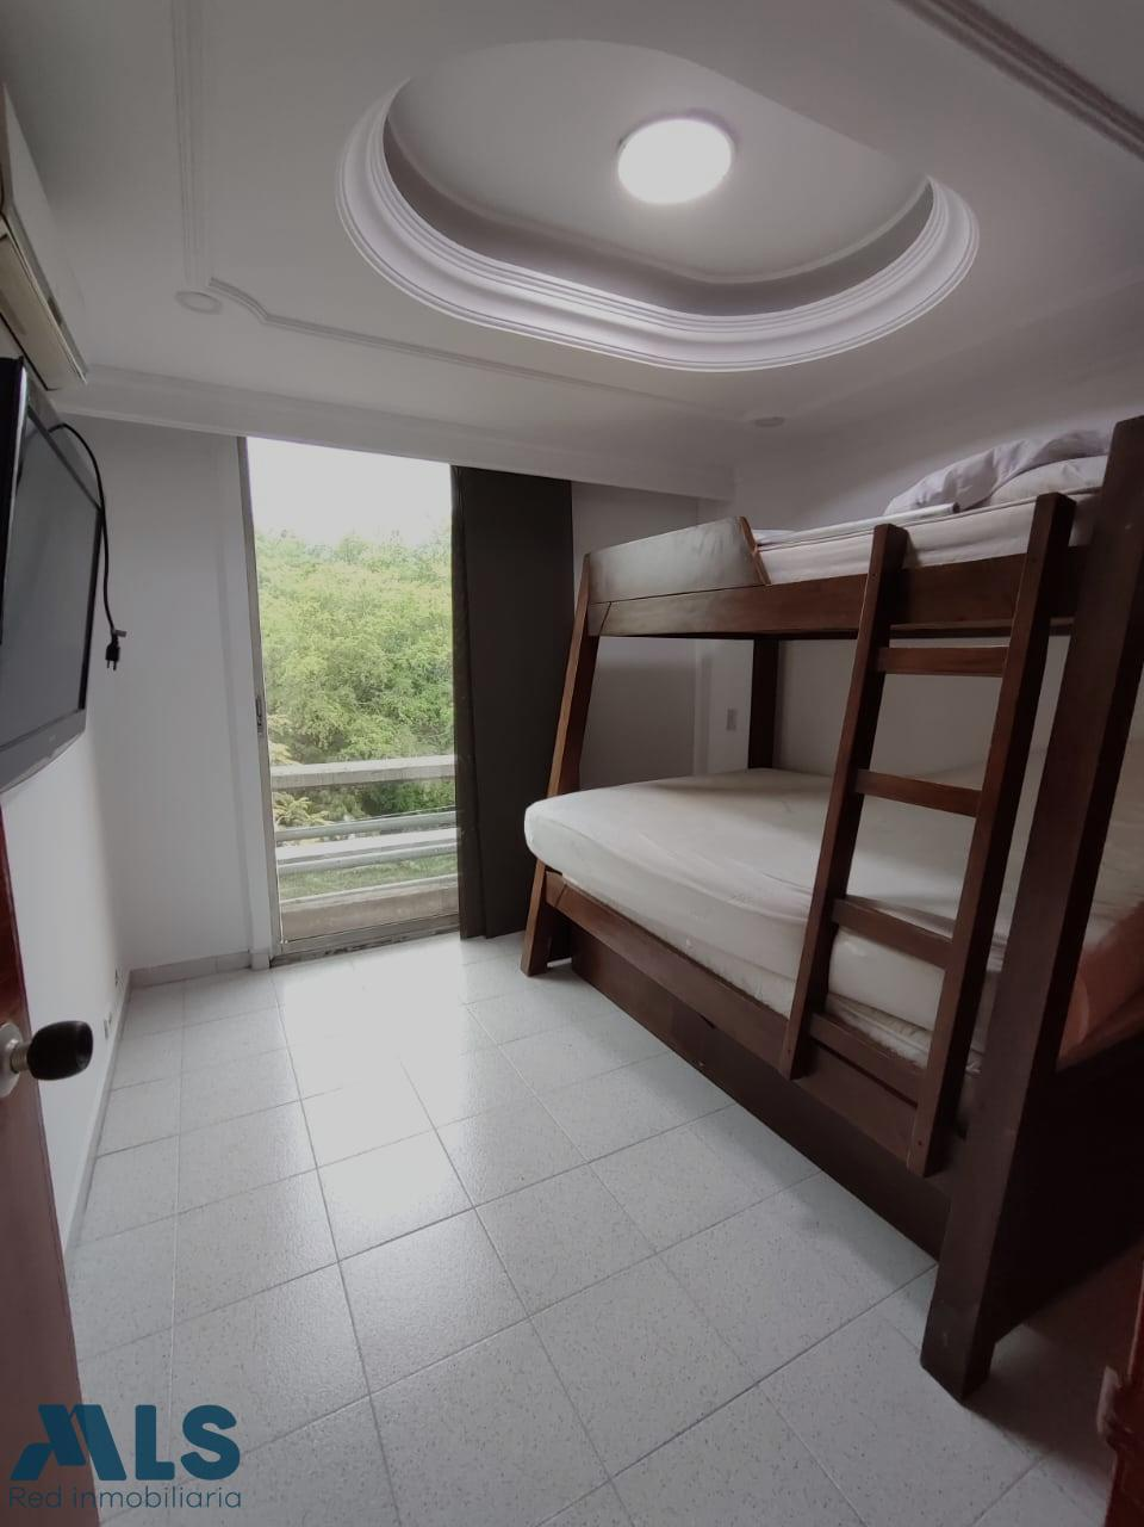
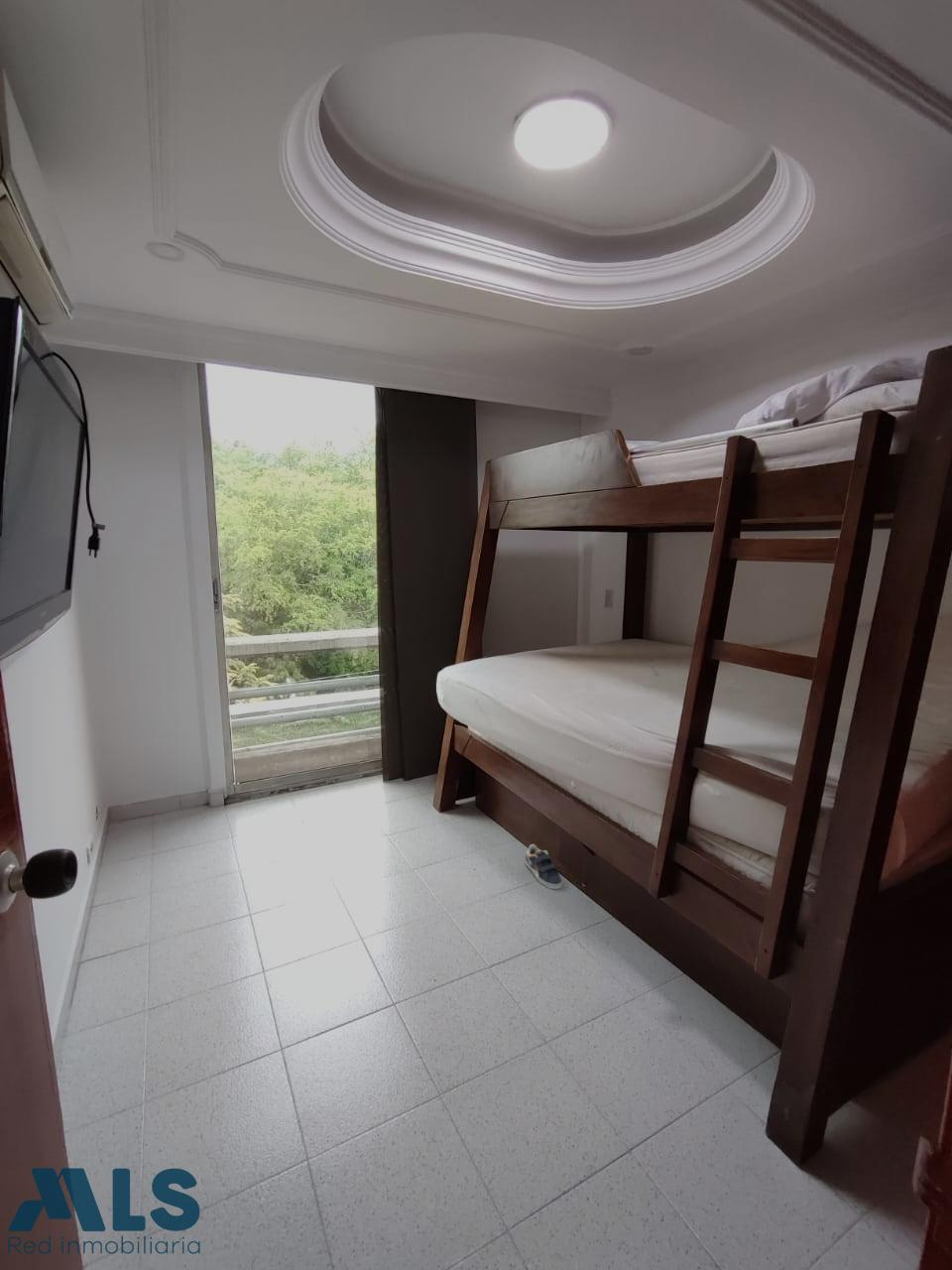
+ sneaker (542, 864)
